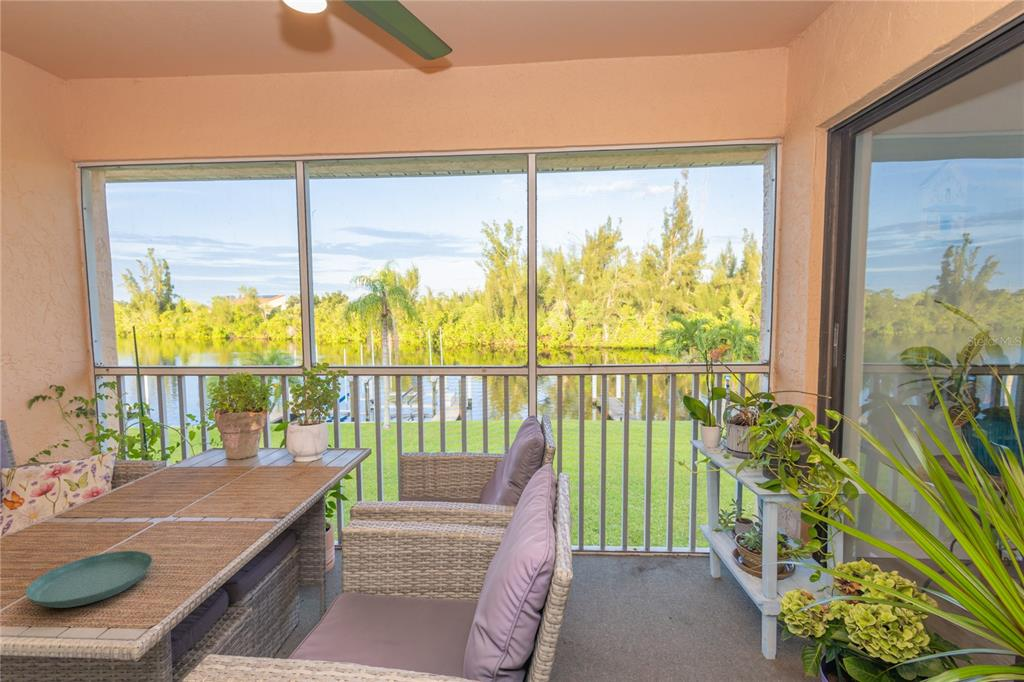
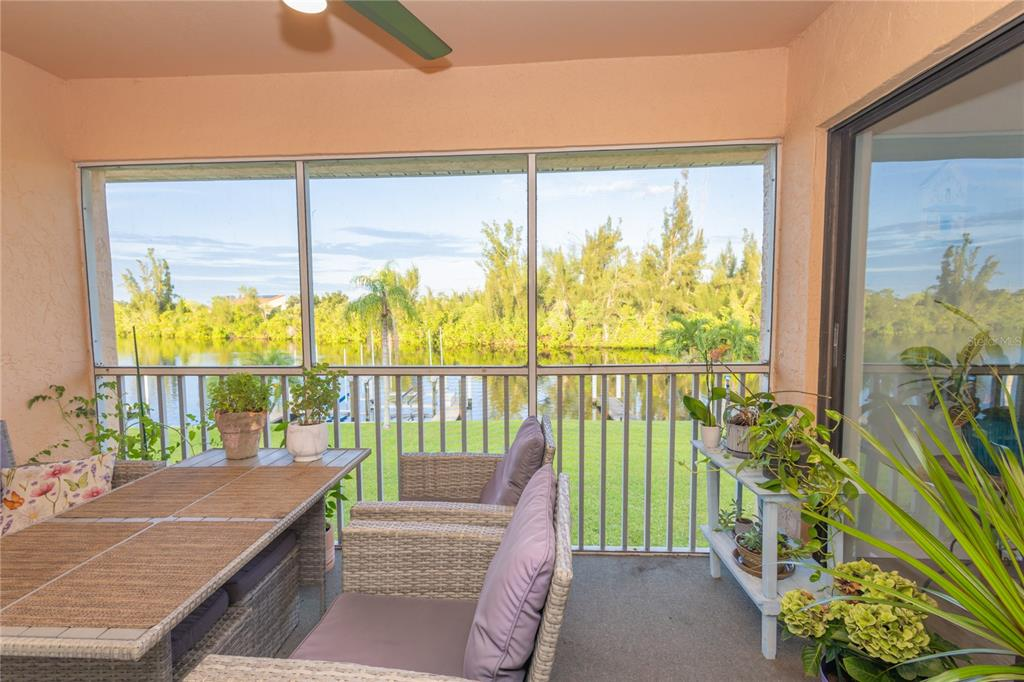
- saucer (93, 579)
